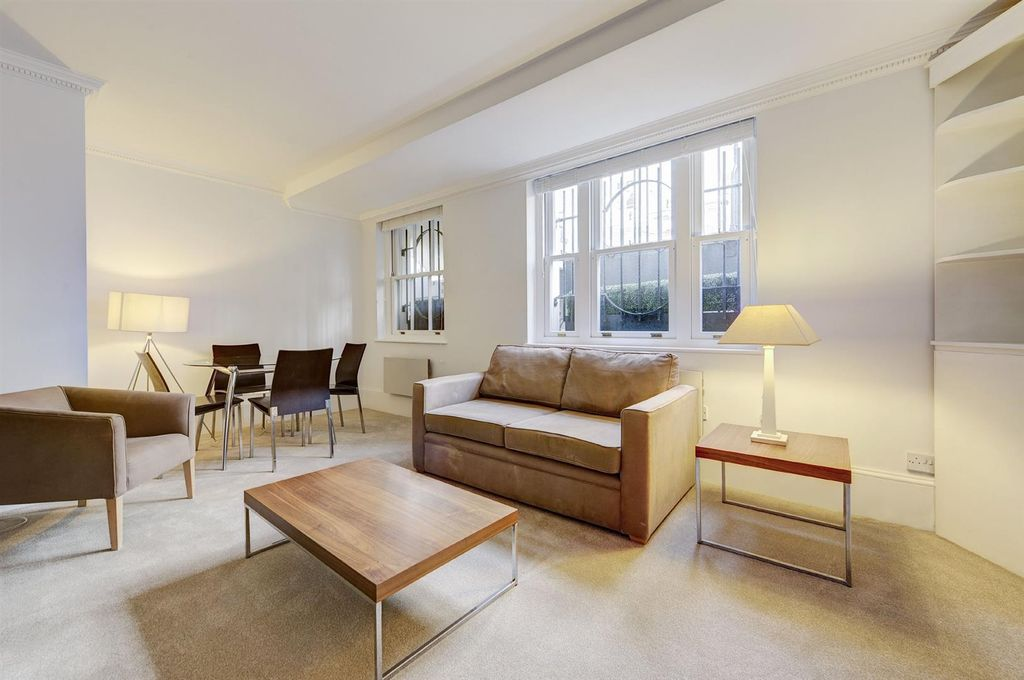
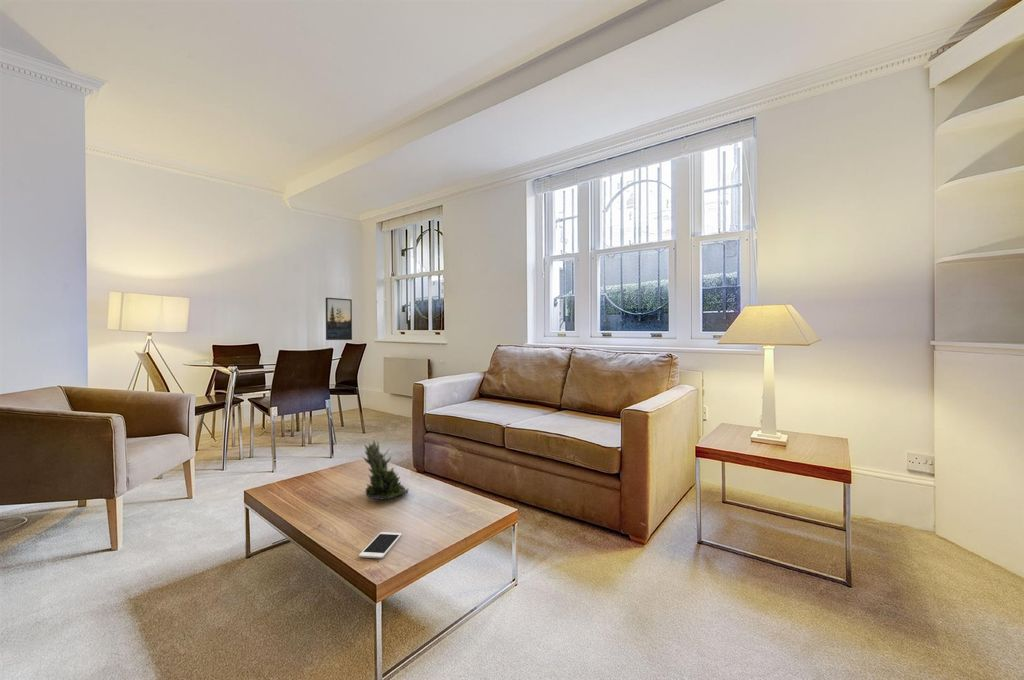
+ succulent plant (383, 468)
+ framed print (339, 319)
+ cell phone (381, 544)
